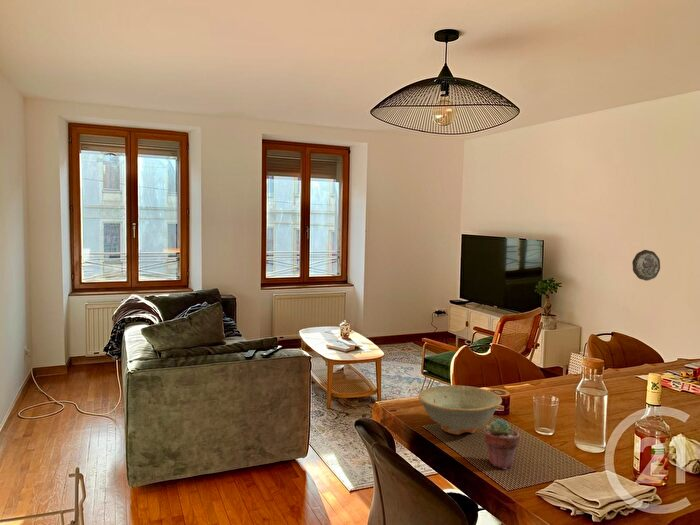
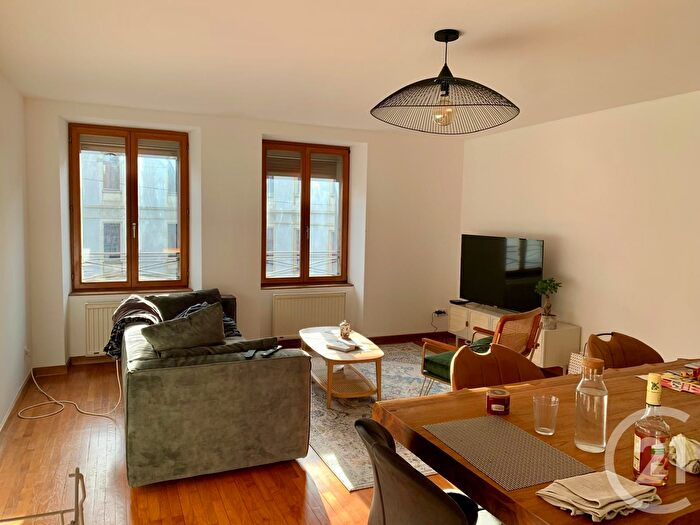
- decorative plate (646, 265)
- dish (459, 411)
- potted succulent (501, 441)
